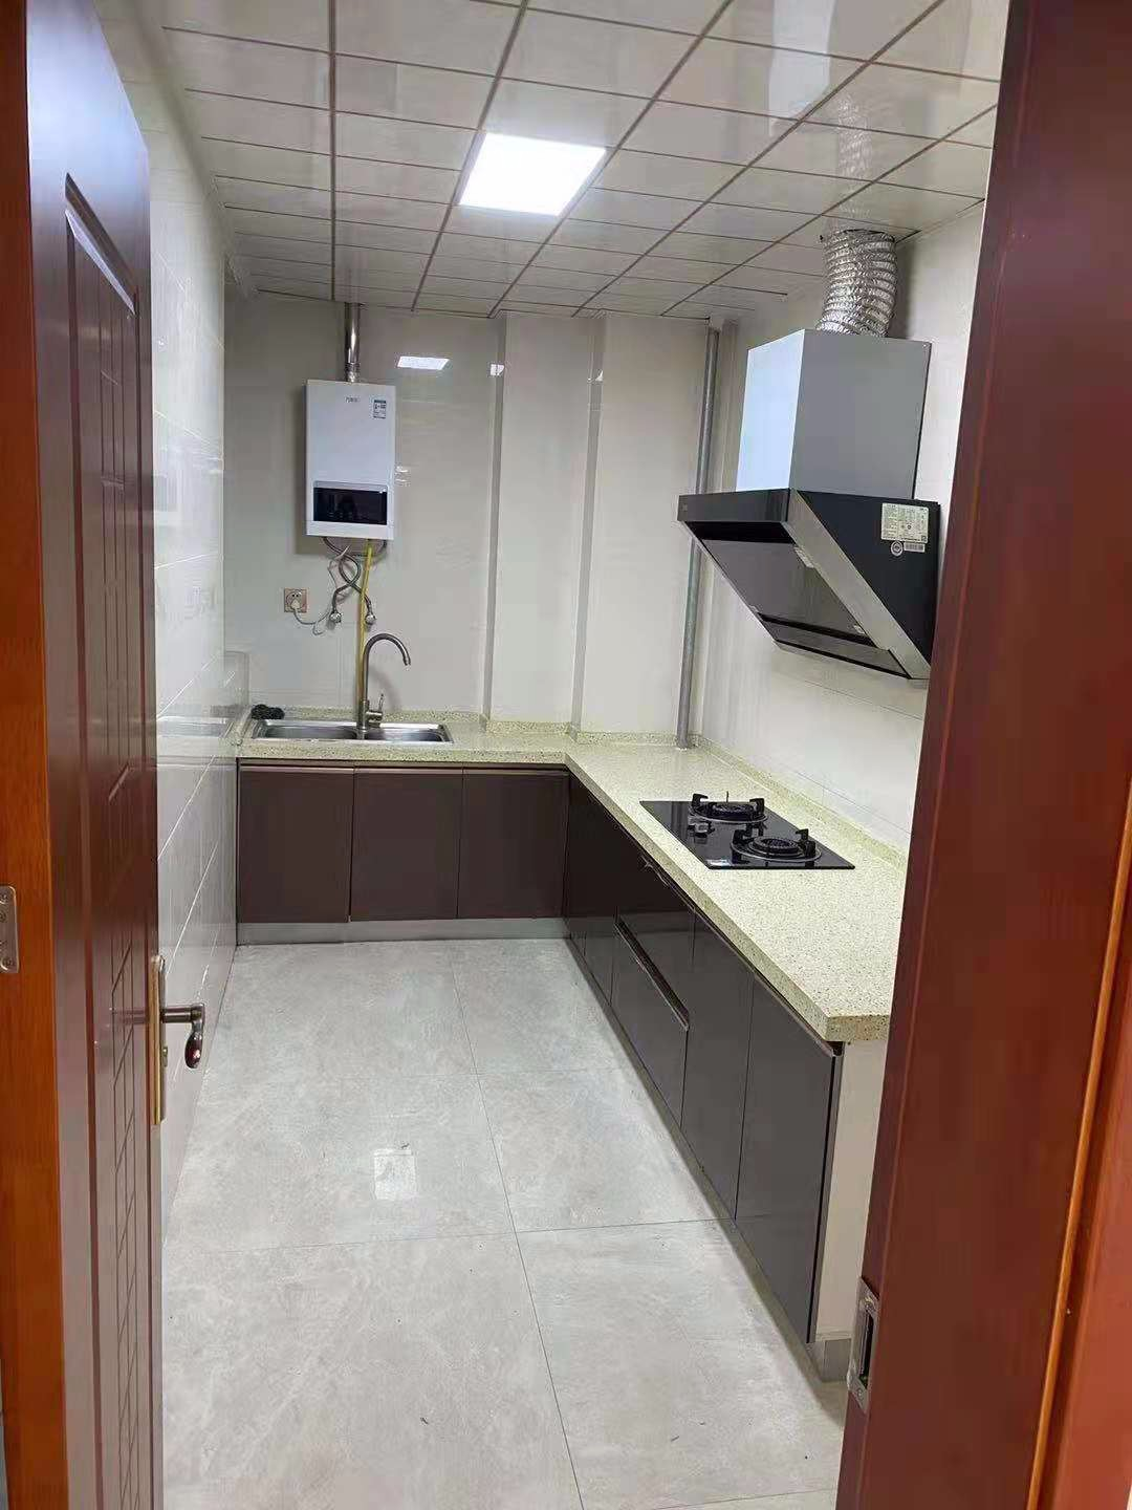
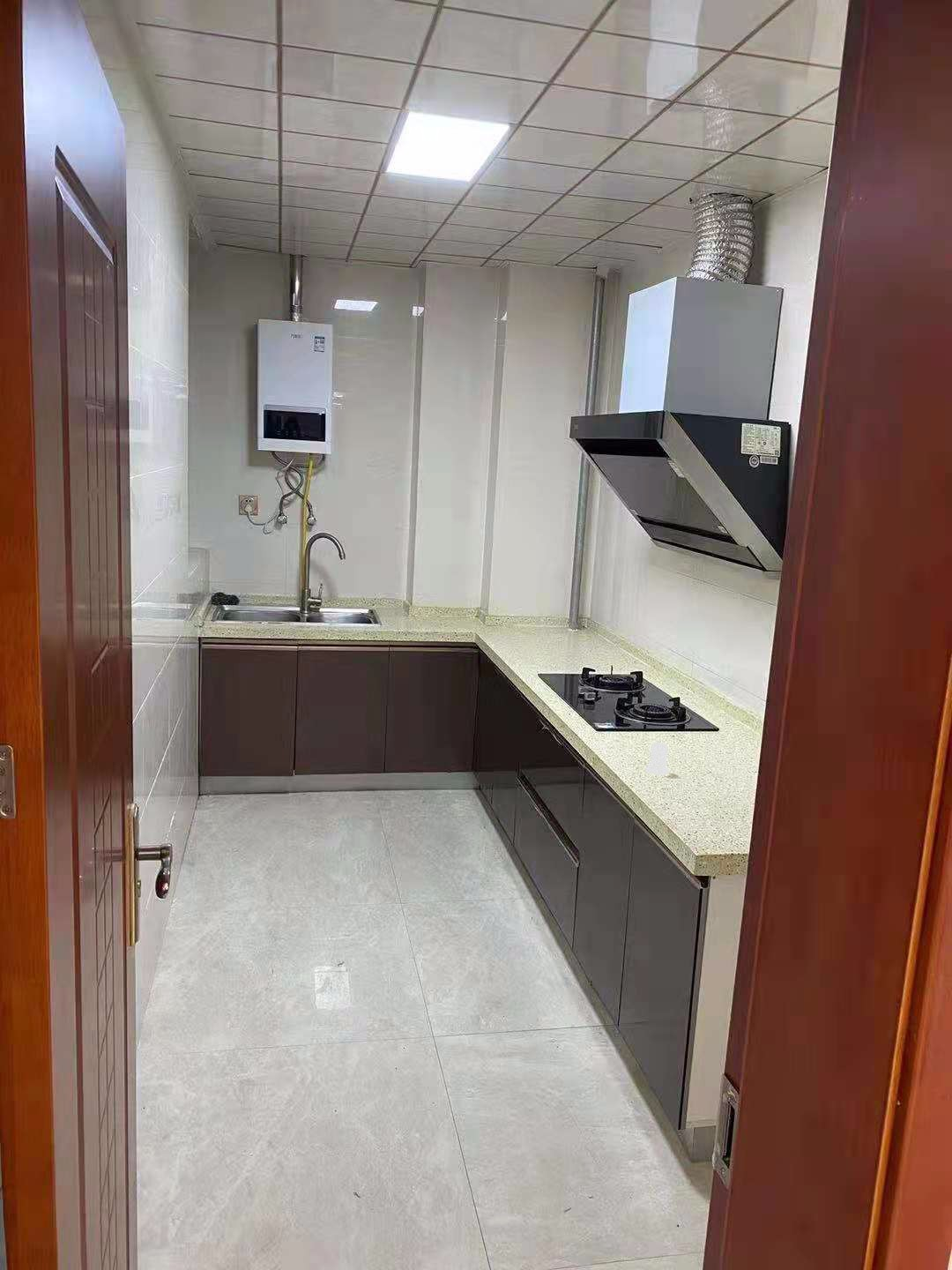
+ salt shaker (658, 757)
